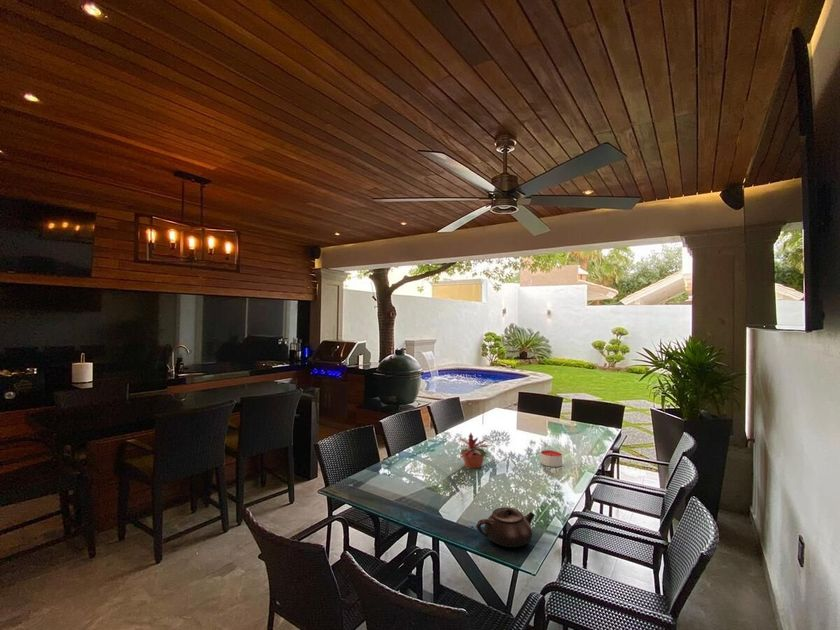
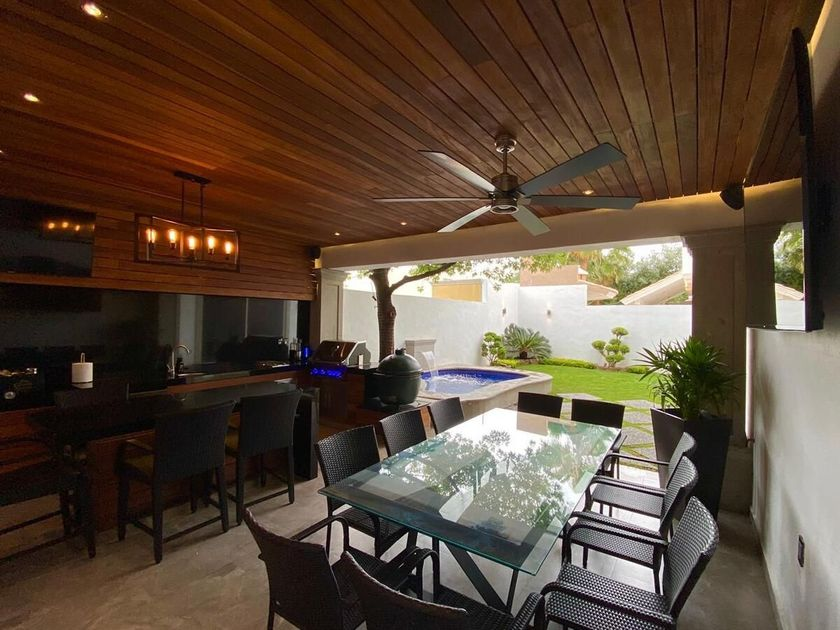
- candle (551, 457)
- teapot (506, 523)
- potted plant (473, 447)
